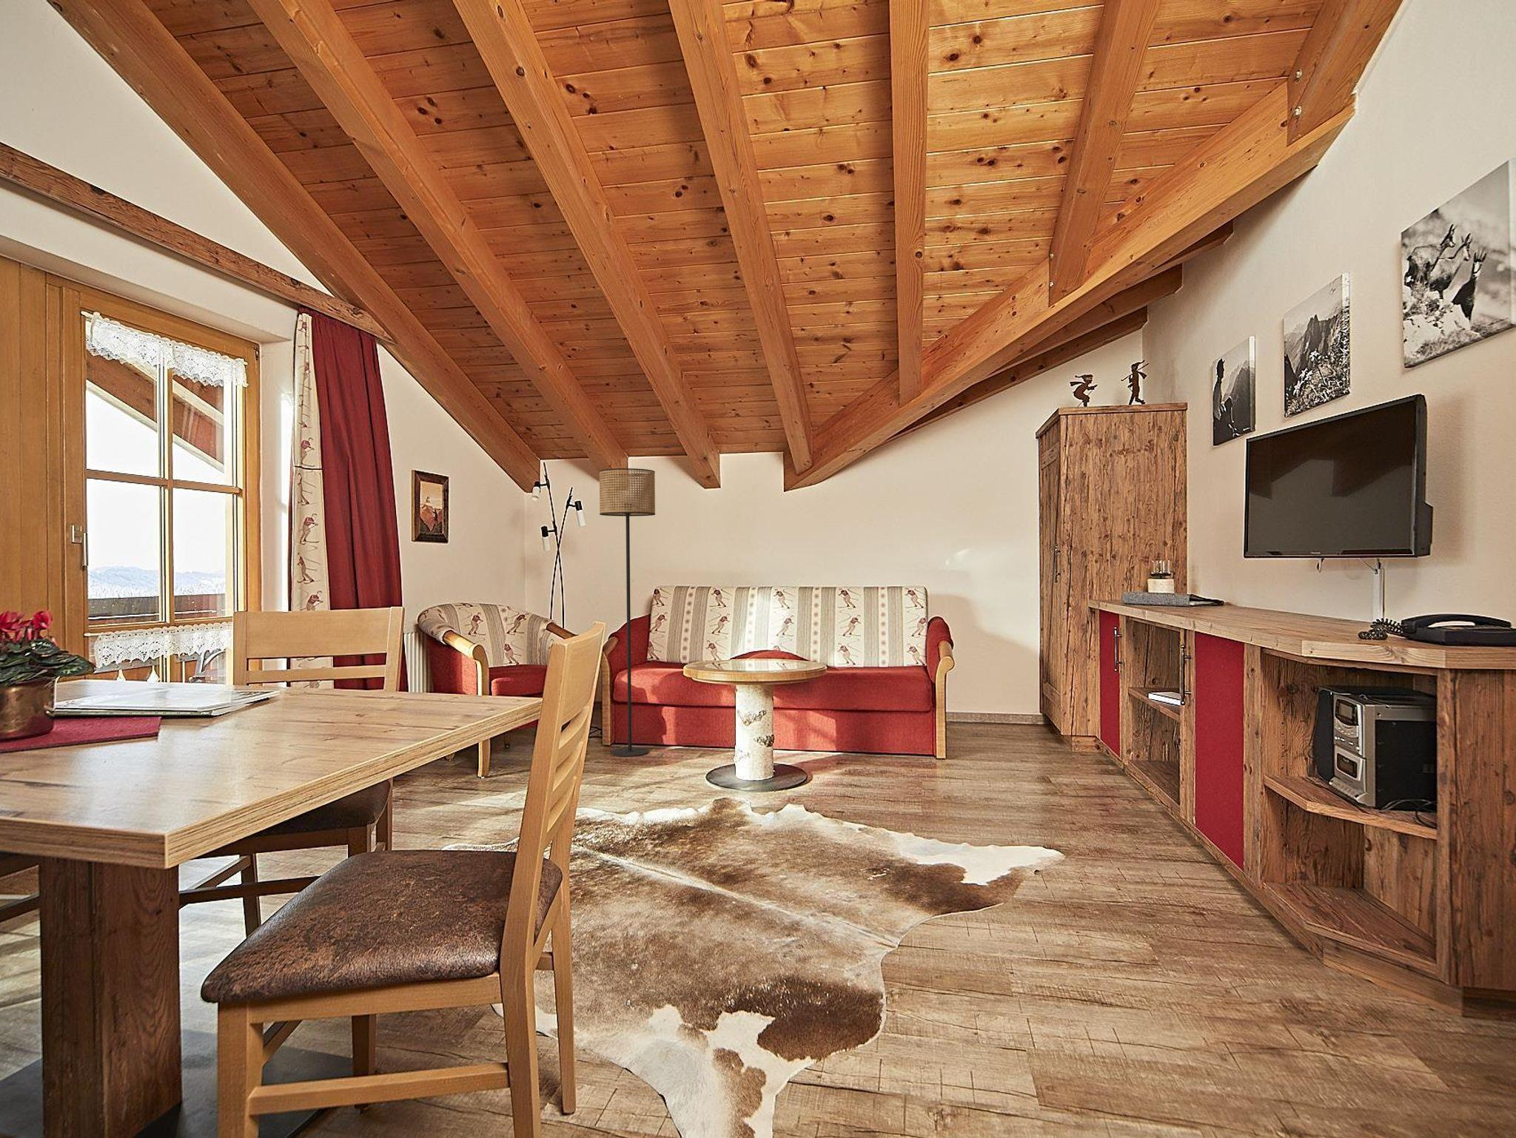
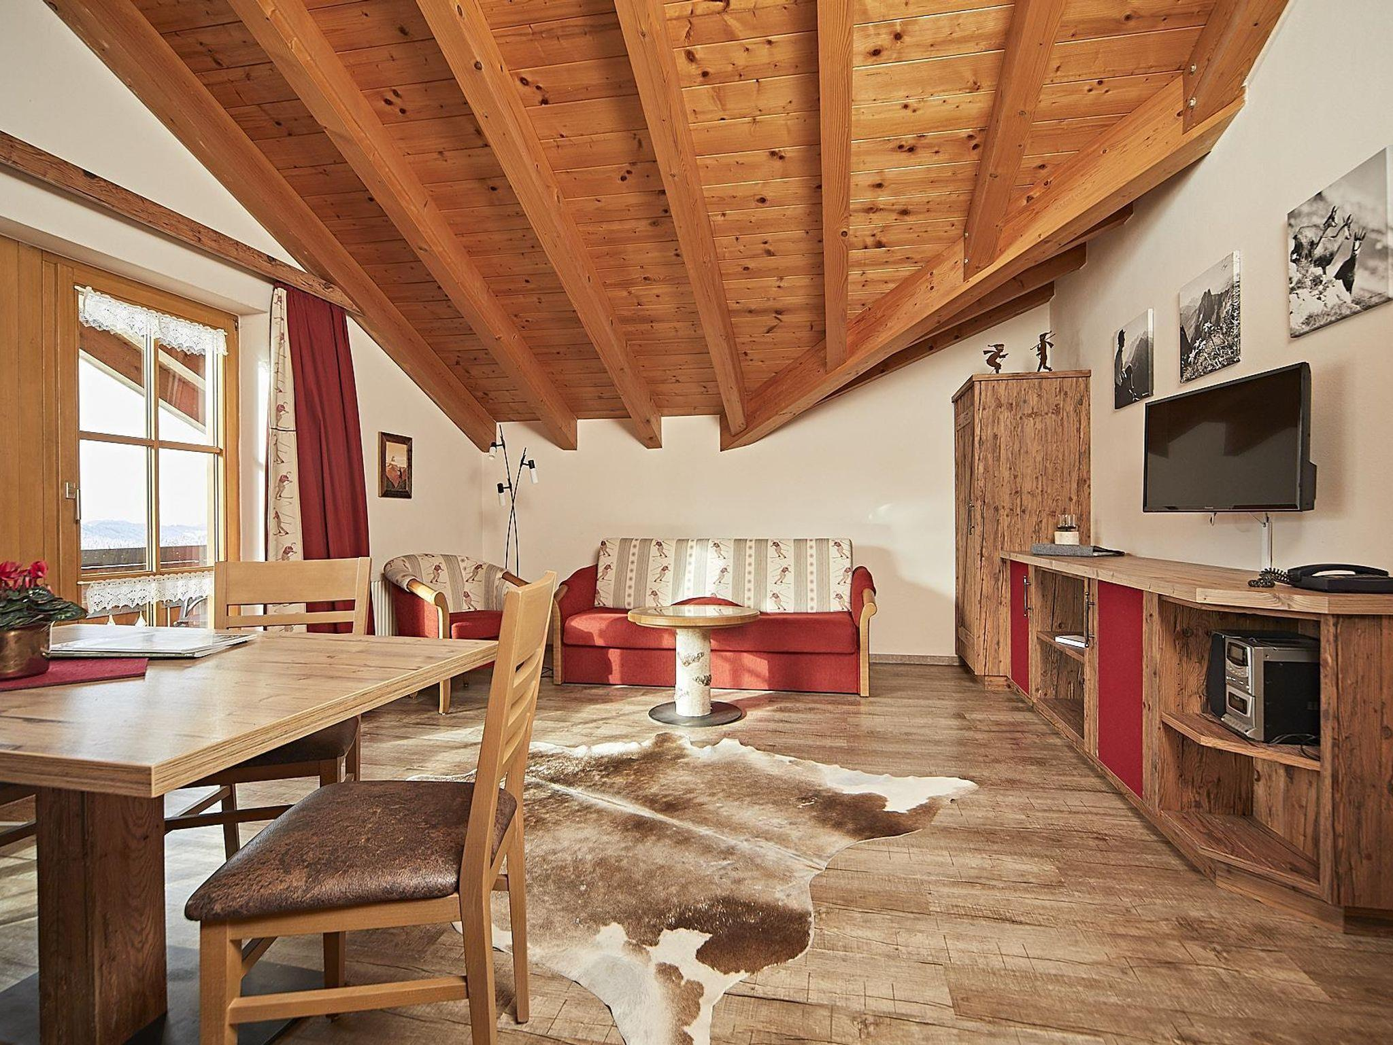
- floor lamp (629, 612)
